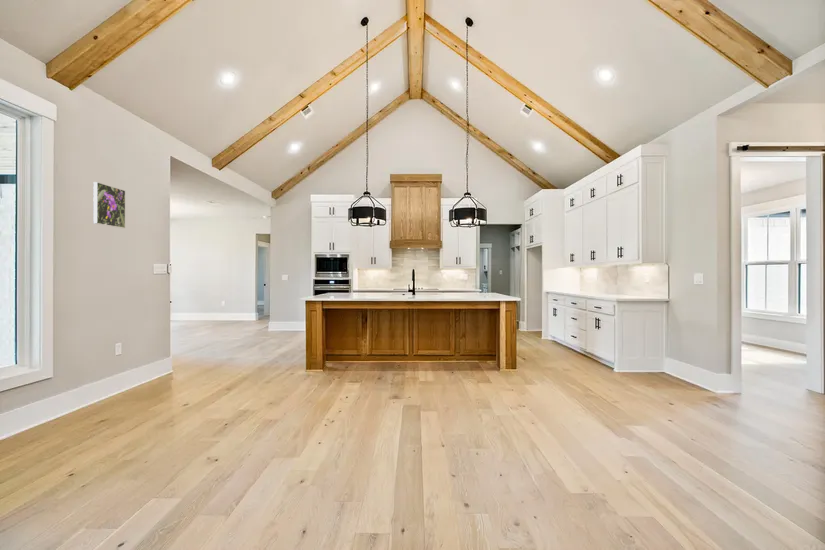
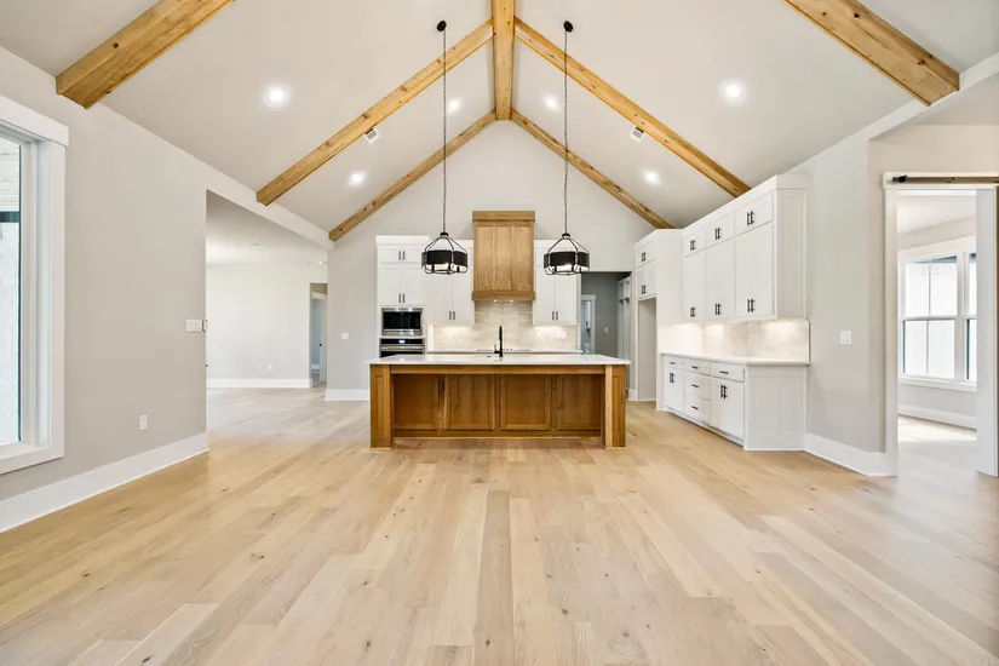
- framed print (110, 206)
